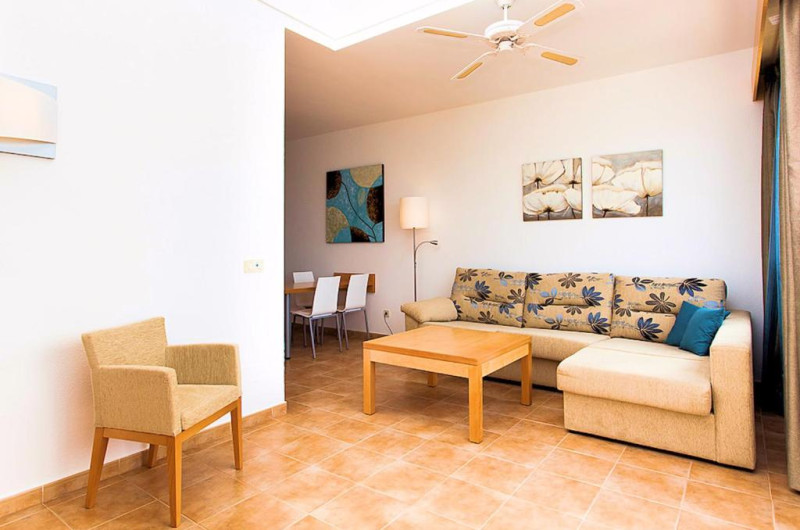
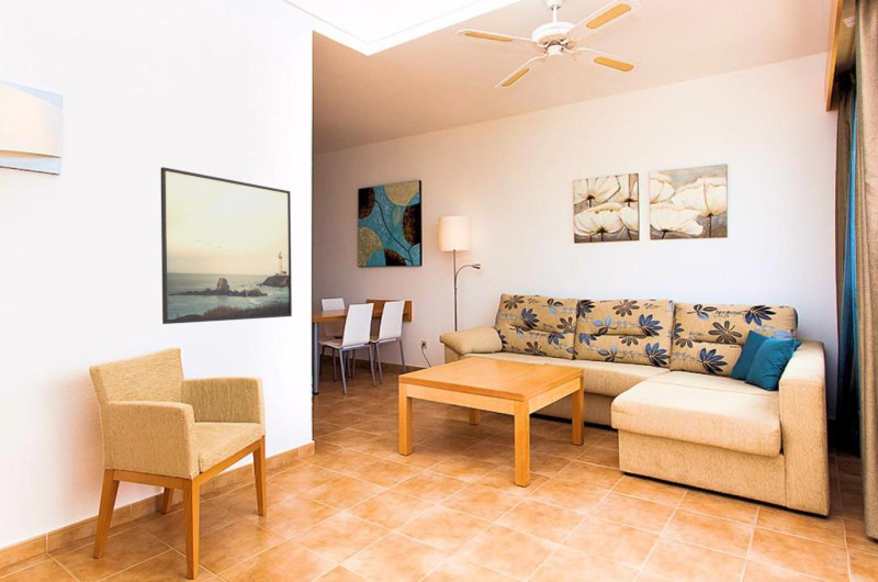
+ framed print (233, 249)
